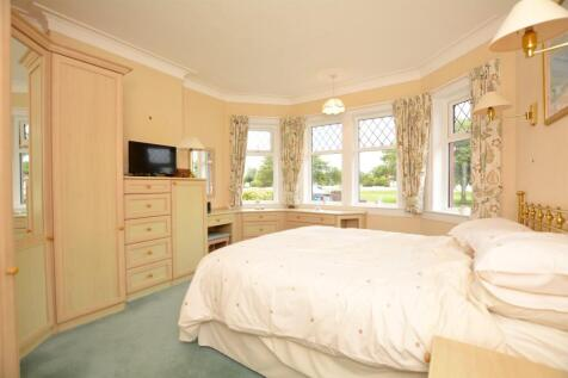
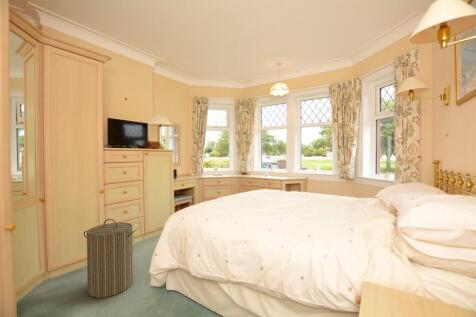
+ laundry hamper (110, 252)
